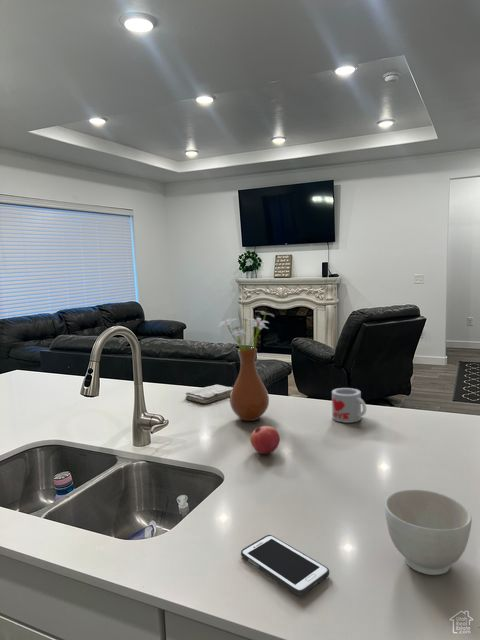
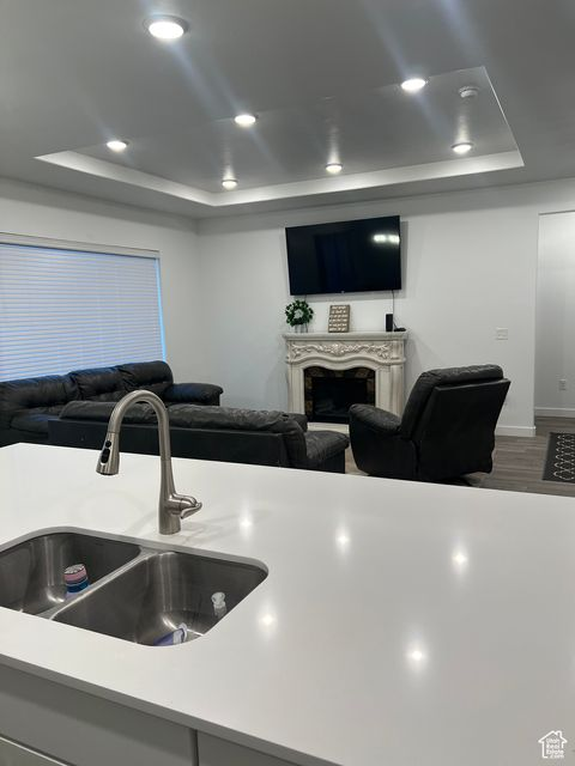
- cell phone (283, 562)
- washcloth (211, 392)
- pomegranate (265, 439)
- vase (250, 366)
- bowl (426, 534)
- mug (350, 405)
